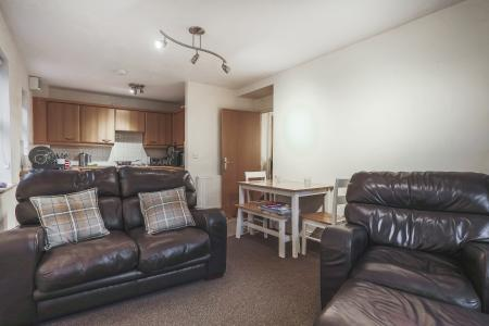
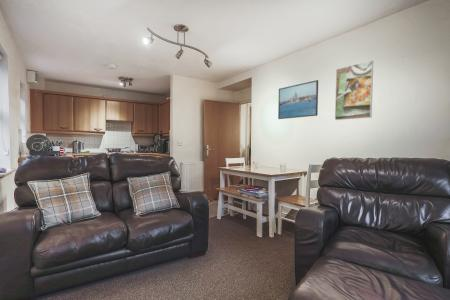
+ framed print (352, 92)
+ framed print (296, 101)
